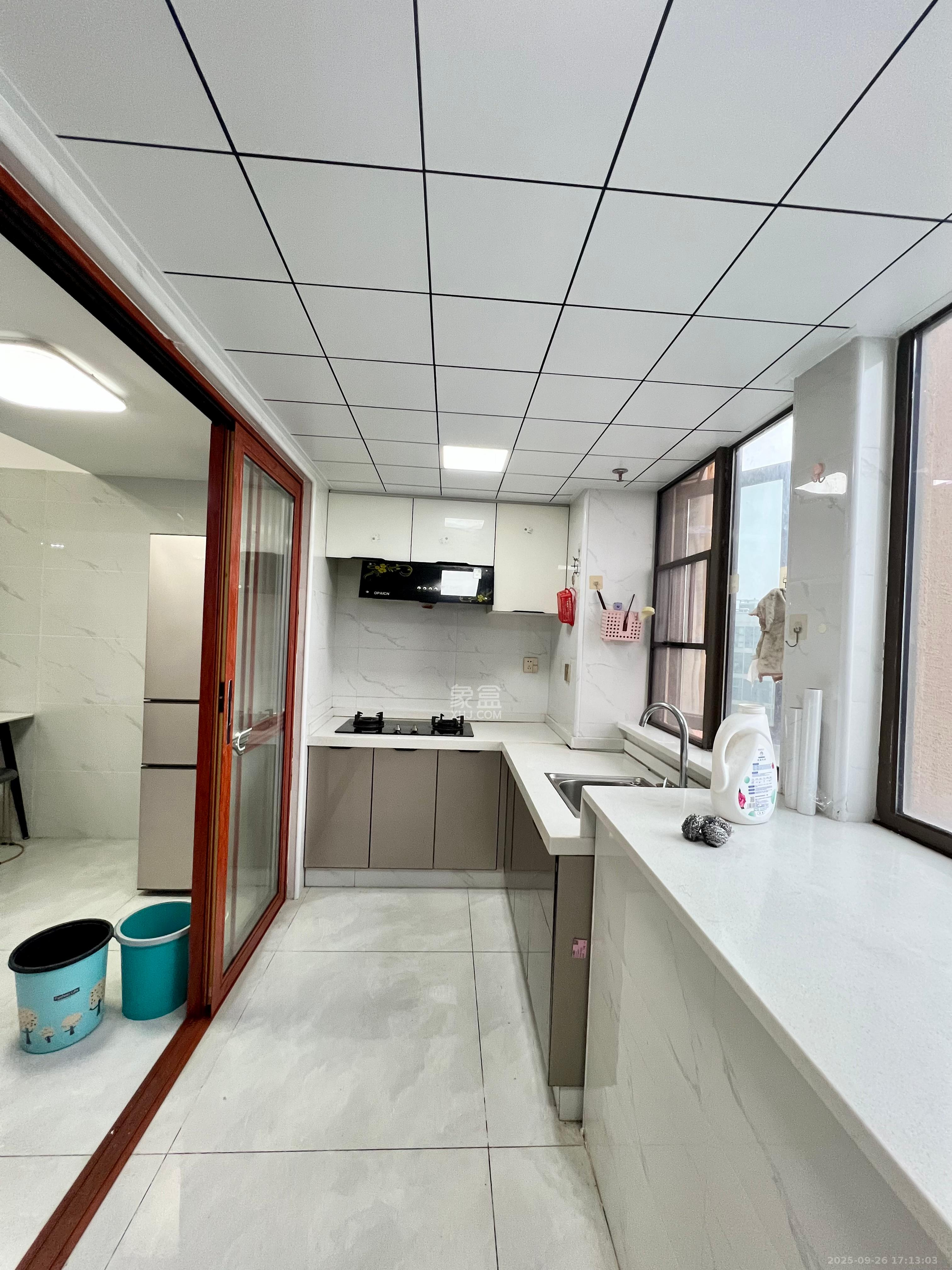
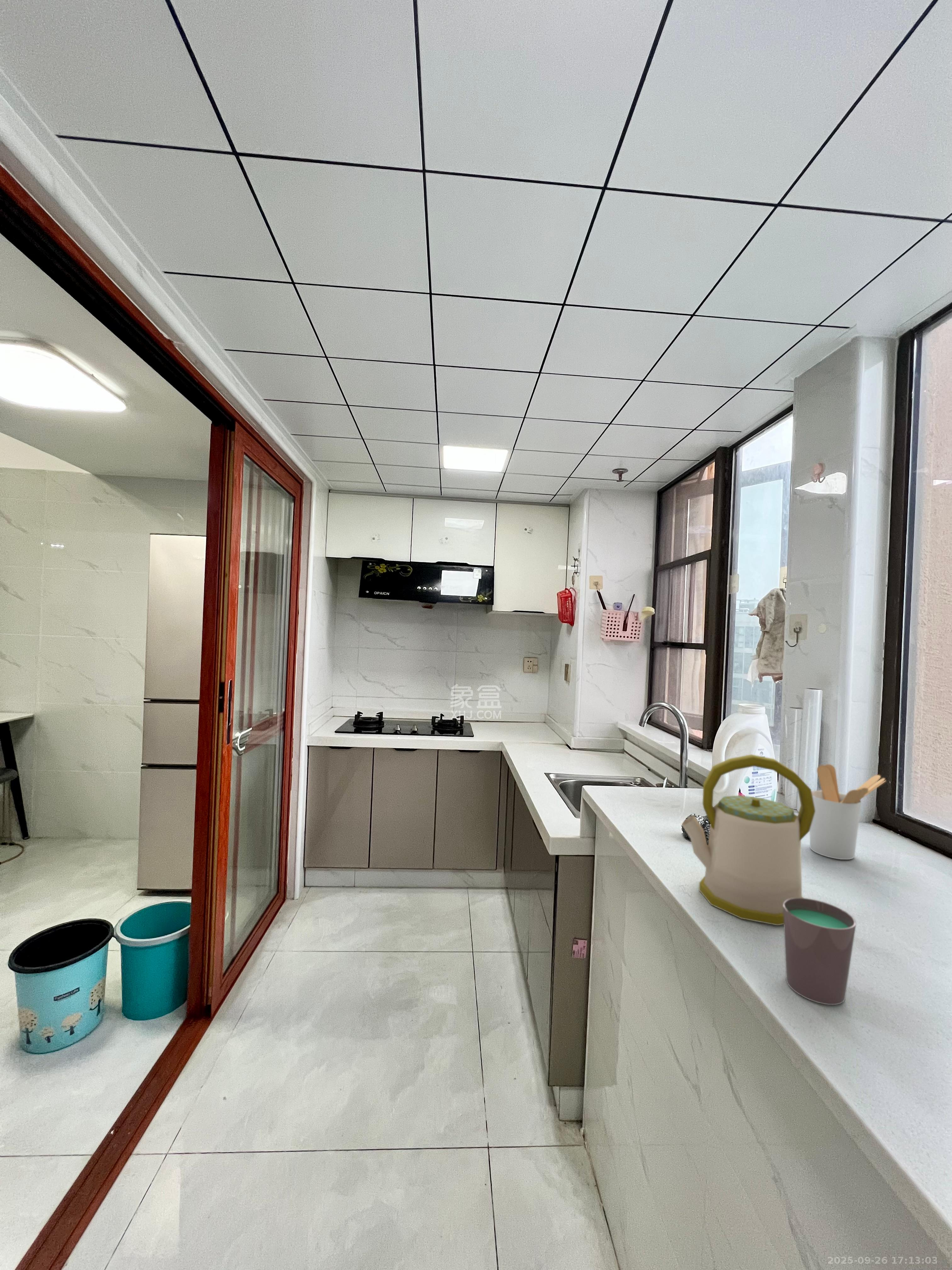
+ kettle (744, 826)
+ cup (817, 950)
+ utensil holder (847, 812)
